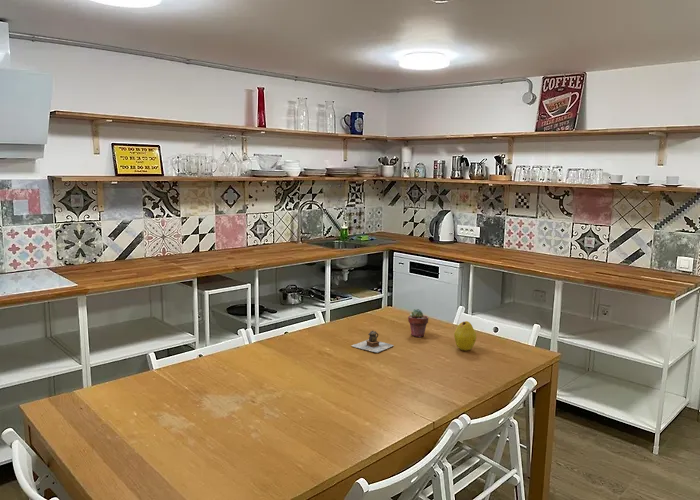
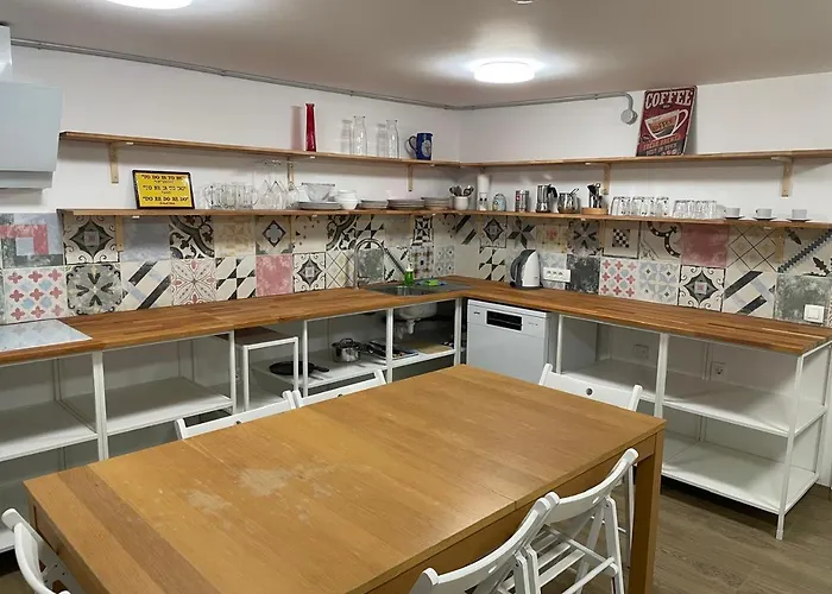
- fruit (465, 335)
- teapot (372, 338)
- potted succulent (418, 322)
